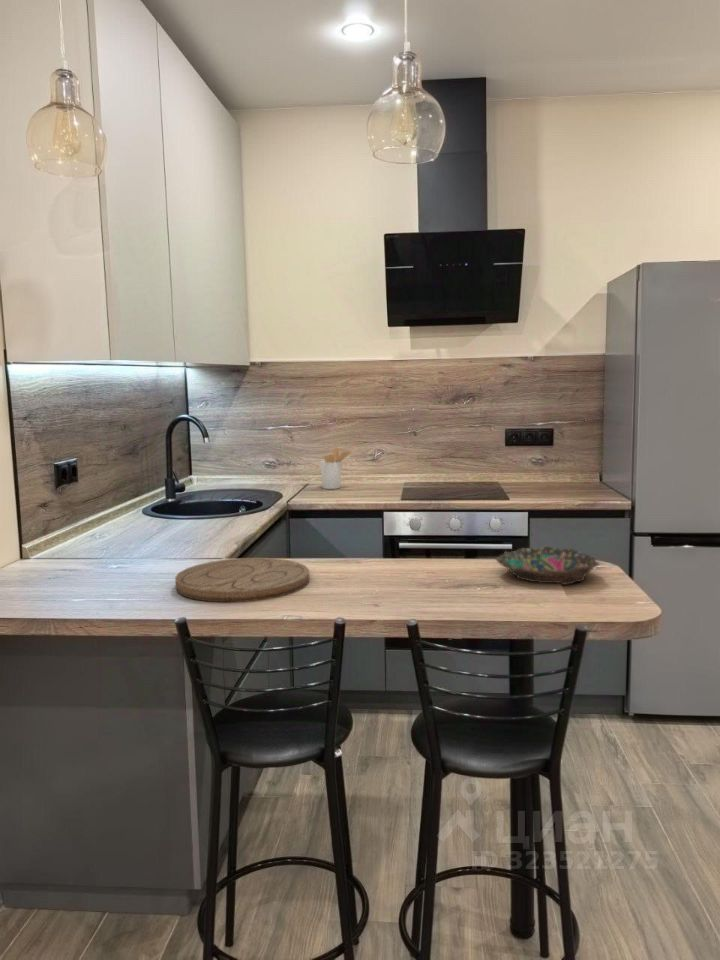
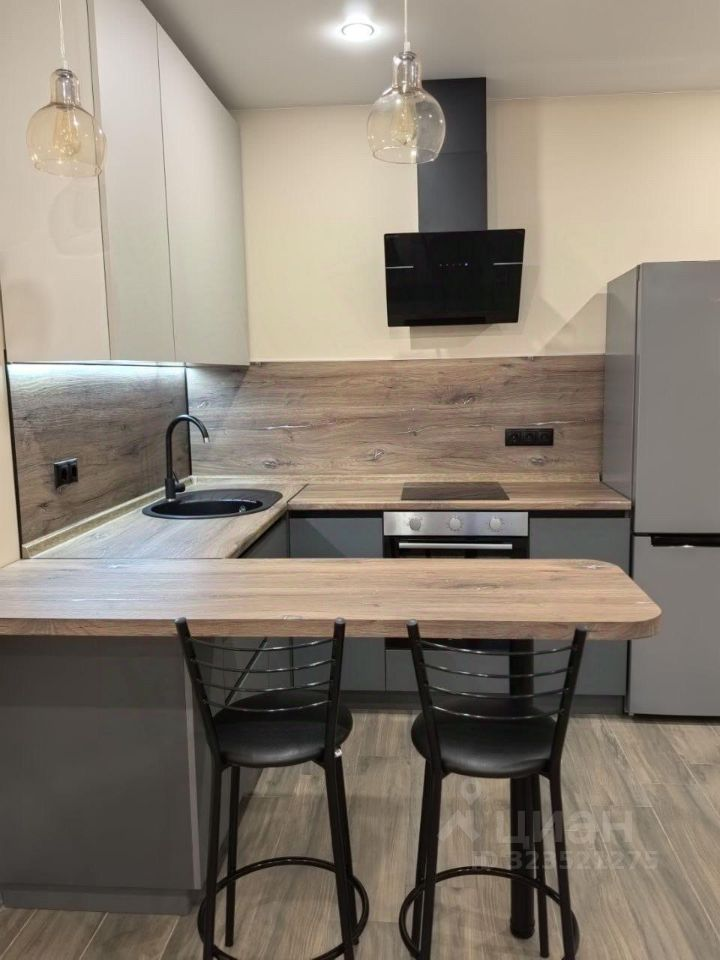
- bowl (546, 565)
- cutting board (243, 578)
- utensil holder (336, 468)
